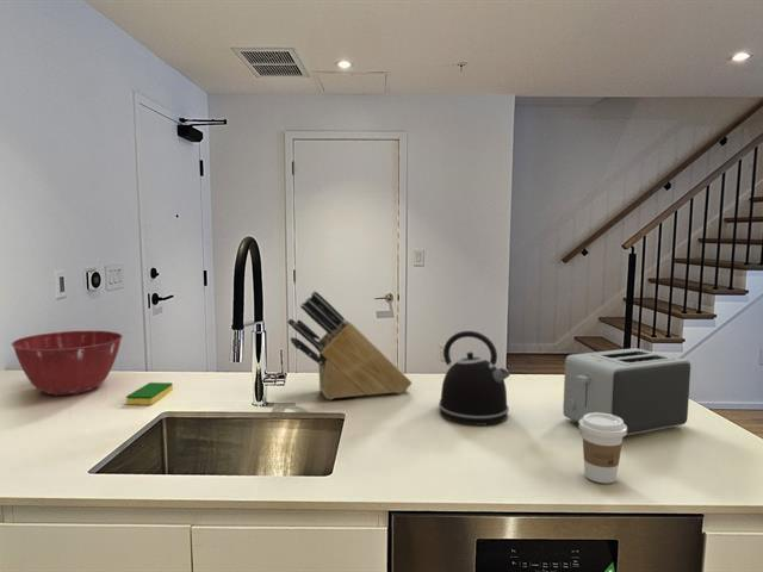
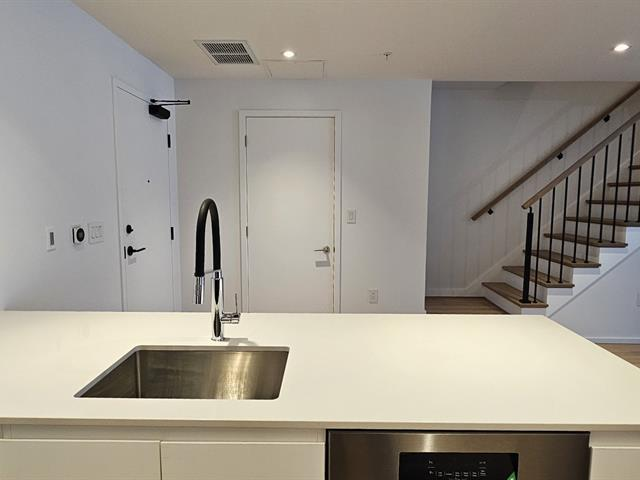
- coffee cup (601, 447)
- mixing bowl (70, 363)
- dish sponge (150, 393)
- knife block (349, 341)
- toaster (621, 391)
- kettle (473, 372)
